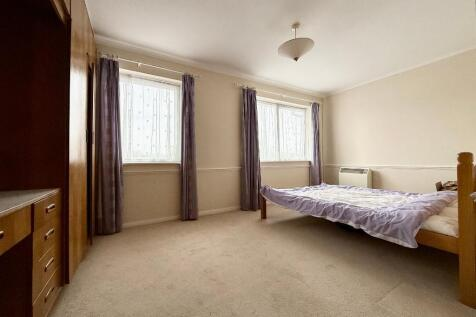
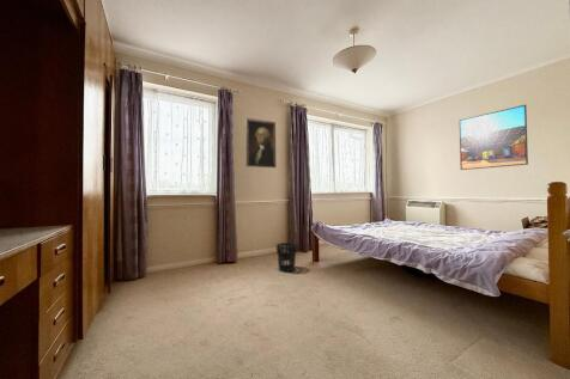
+ wastebasket (286, 257)
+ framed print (490, 140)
+ portrait (261, 143)
